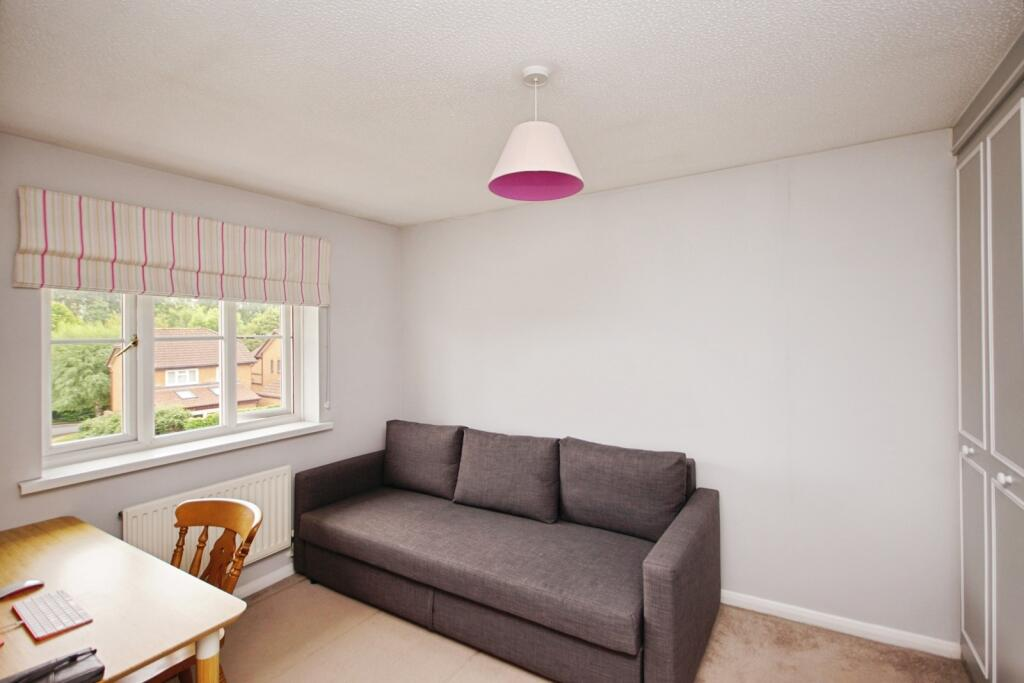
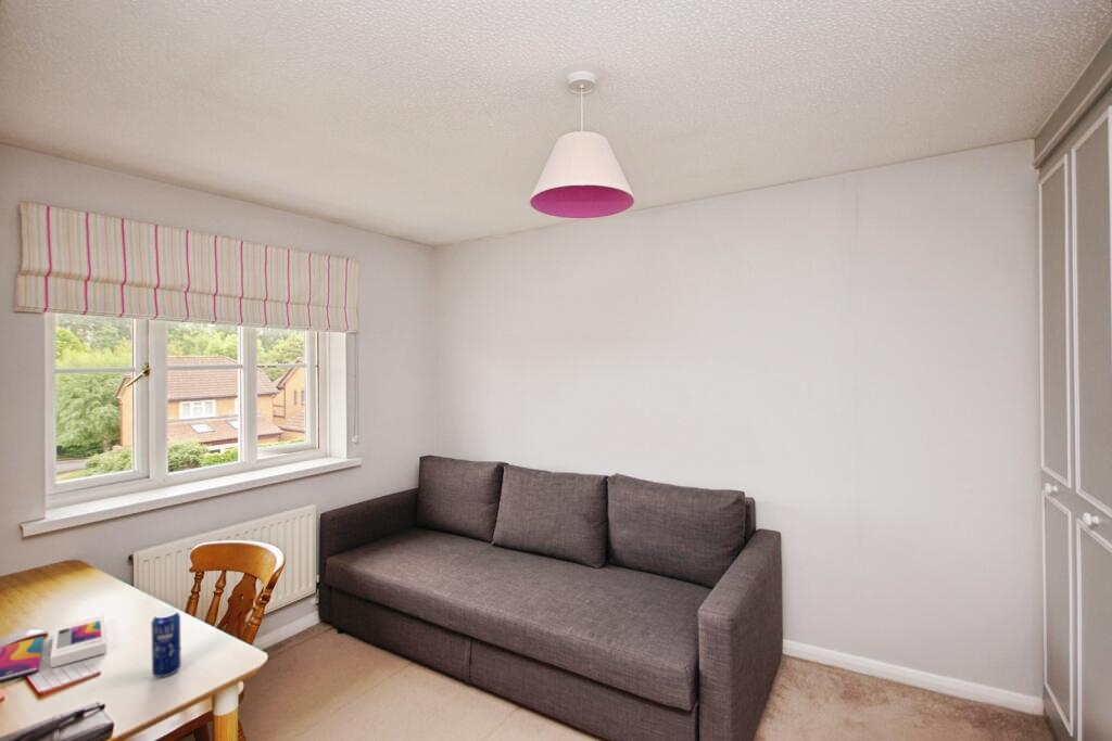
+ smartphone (51, 650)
+ beverage can (166, 642)
